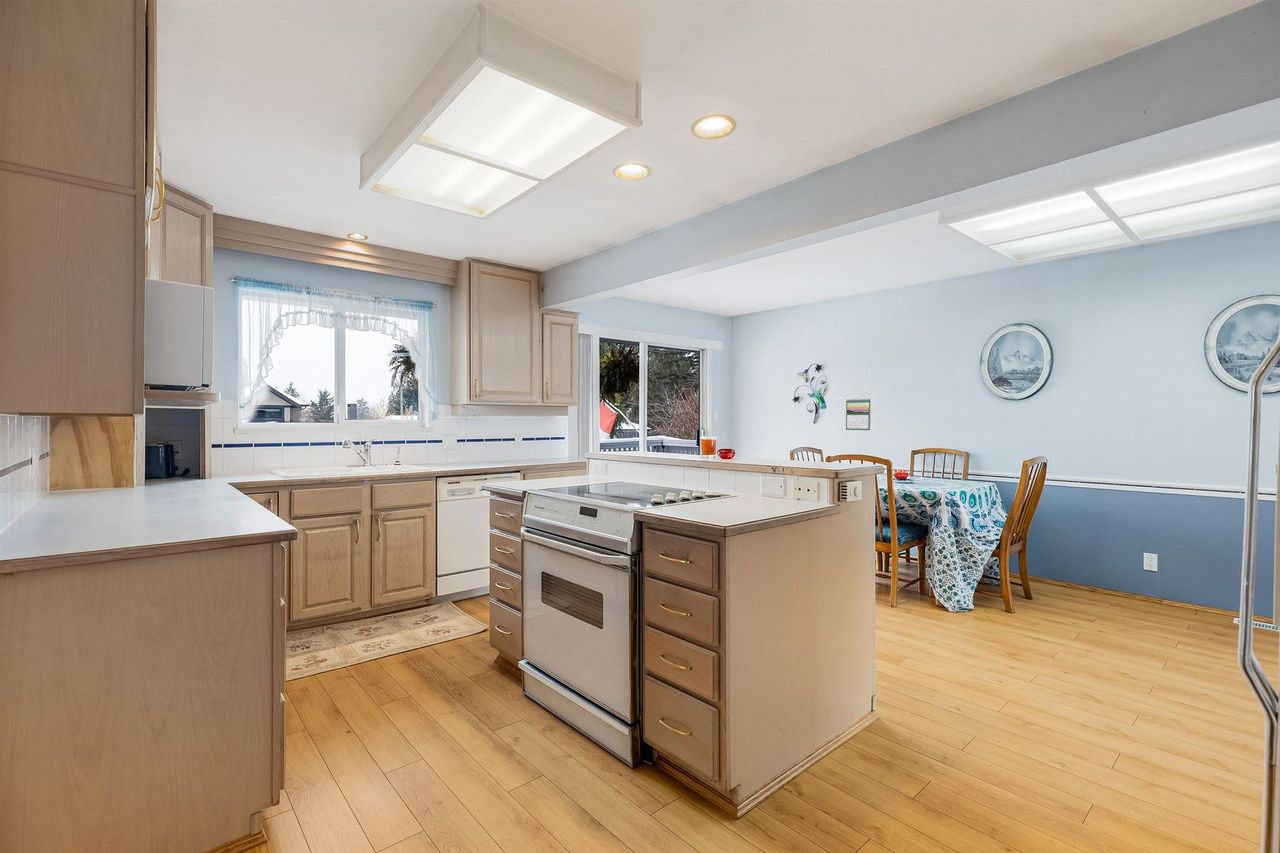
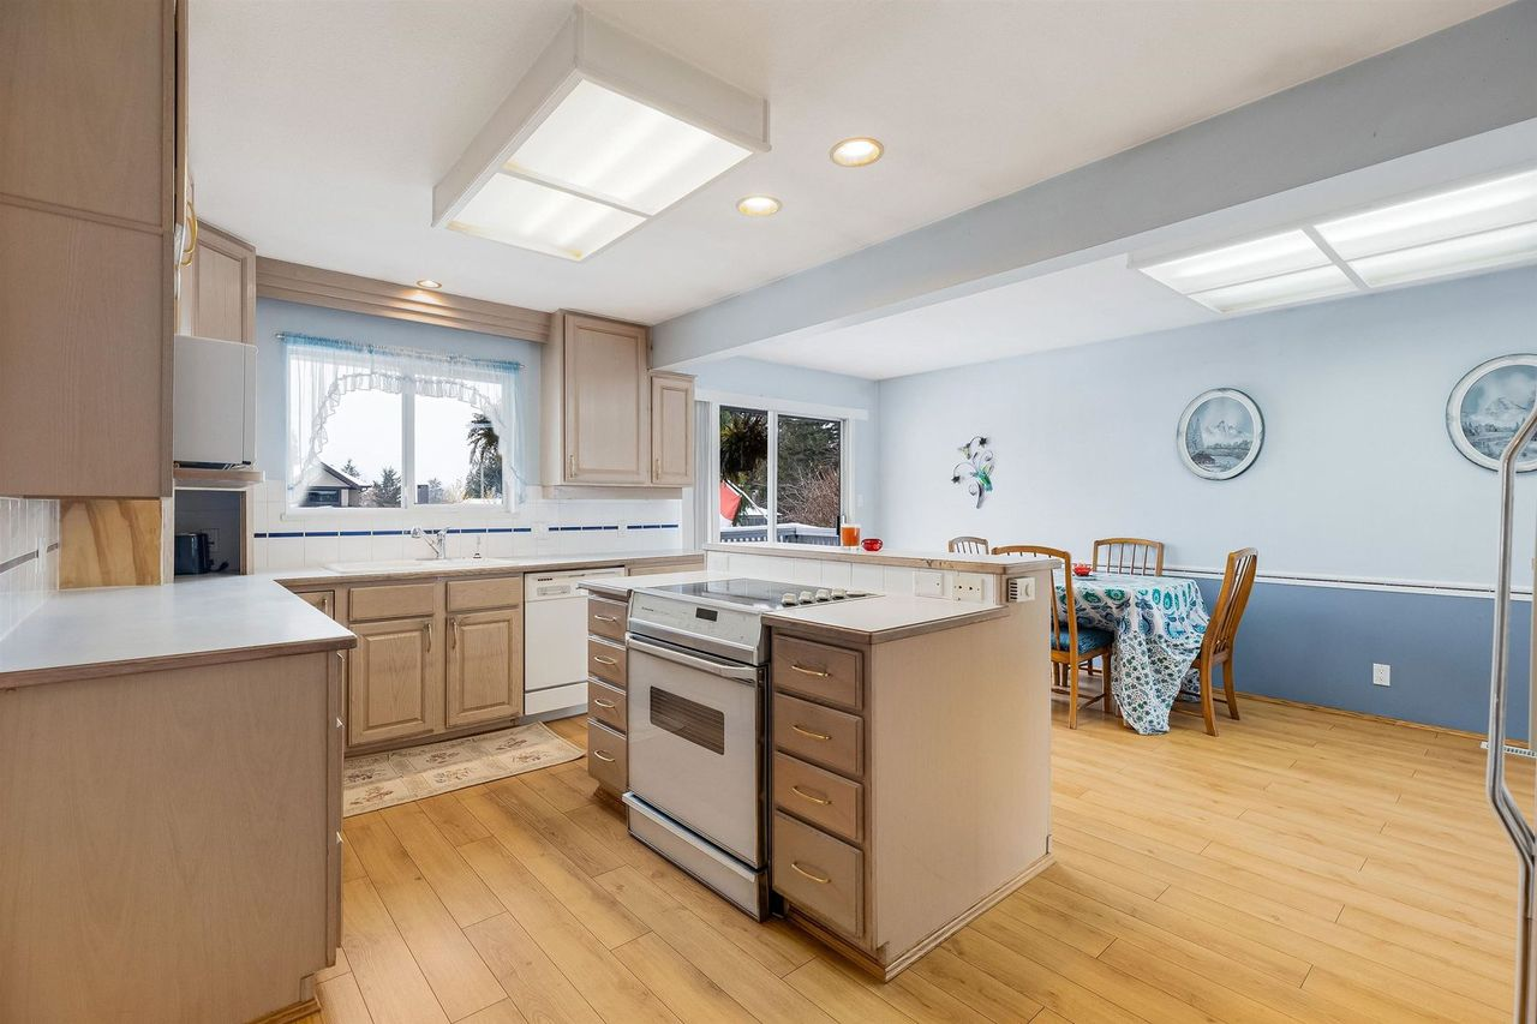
- calendar (858, 414)
